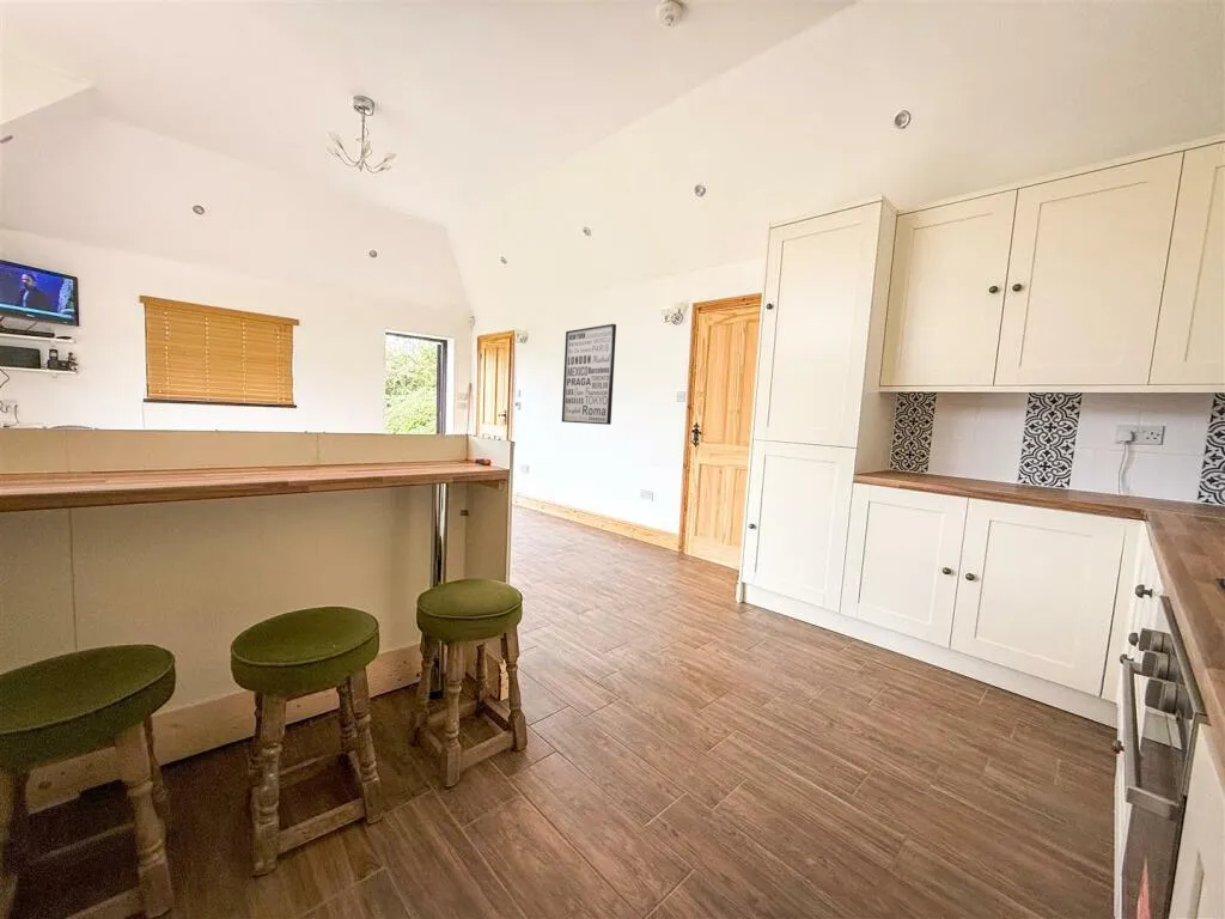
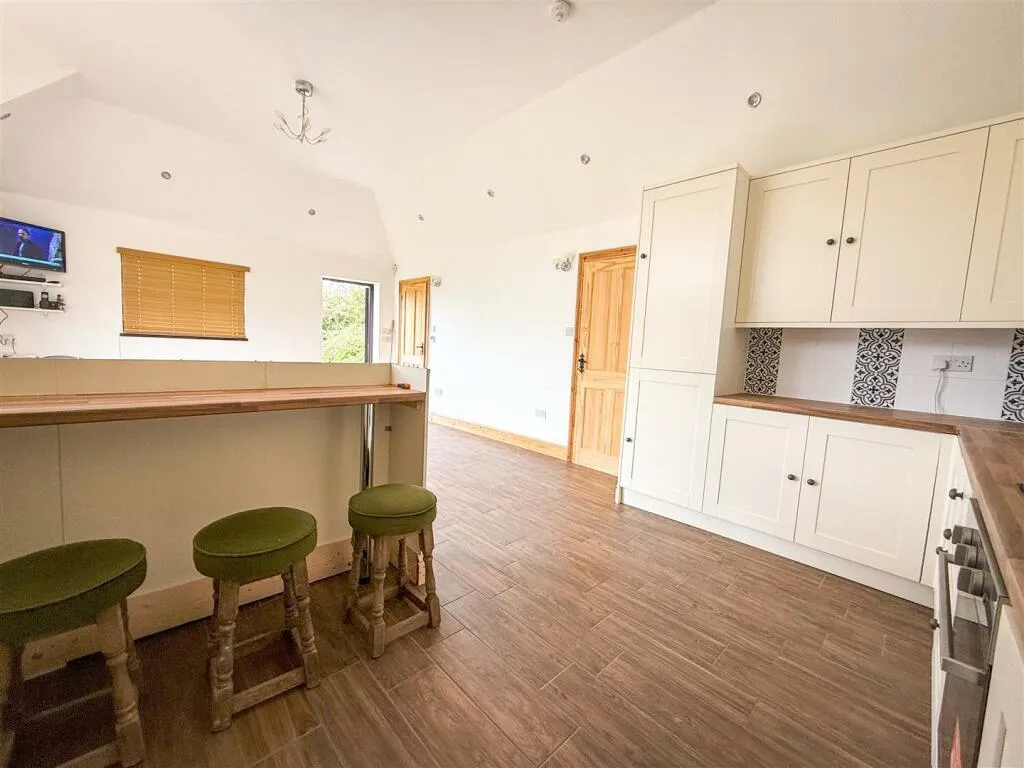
- wall art (587, 376)
